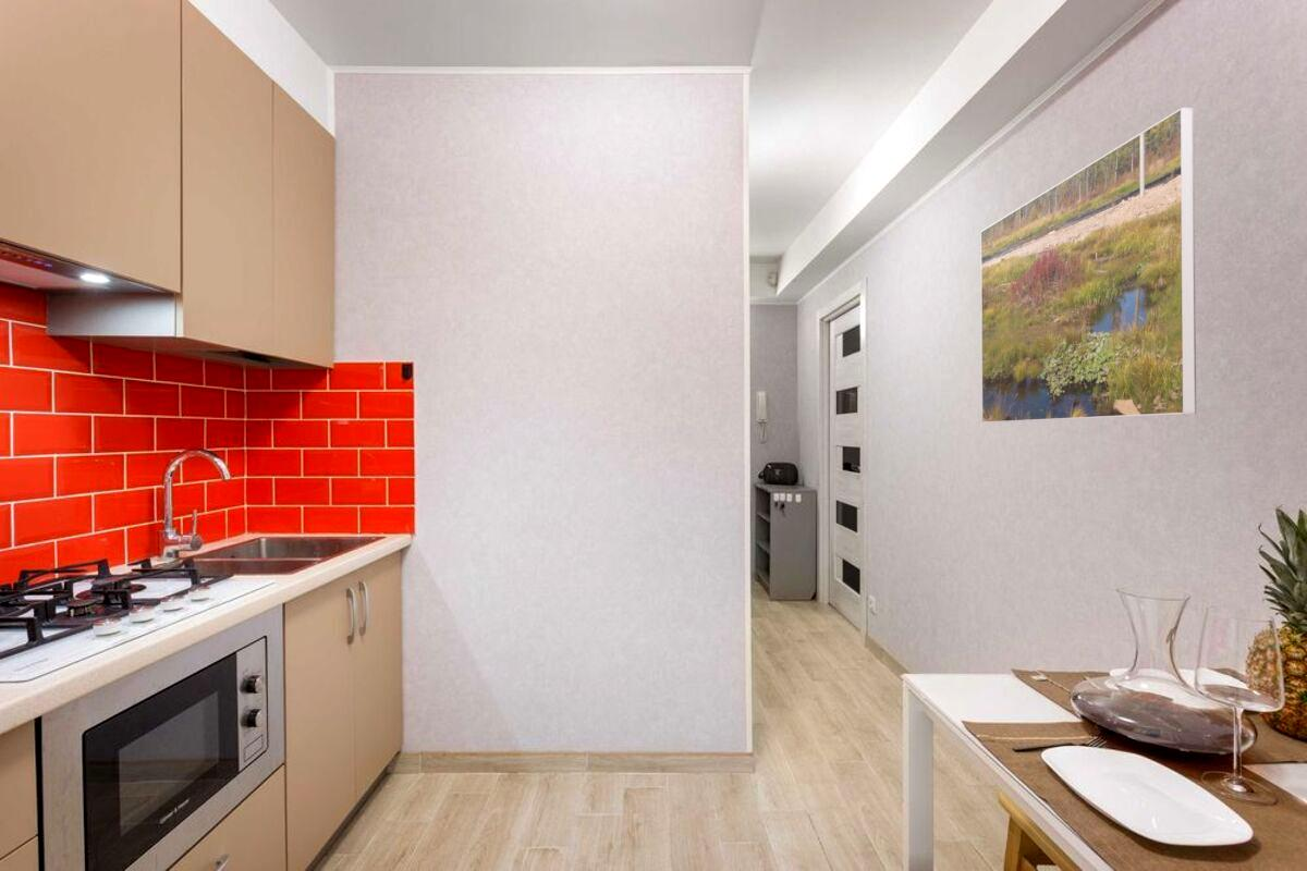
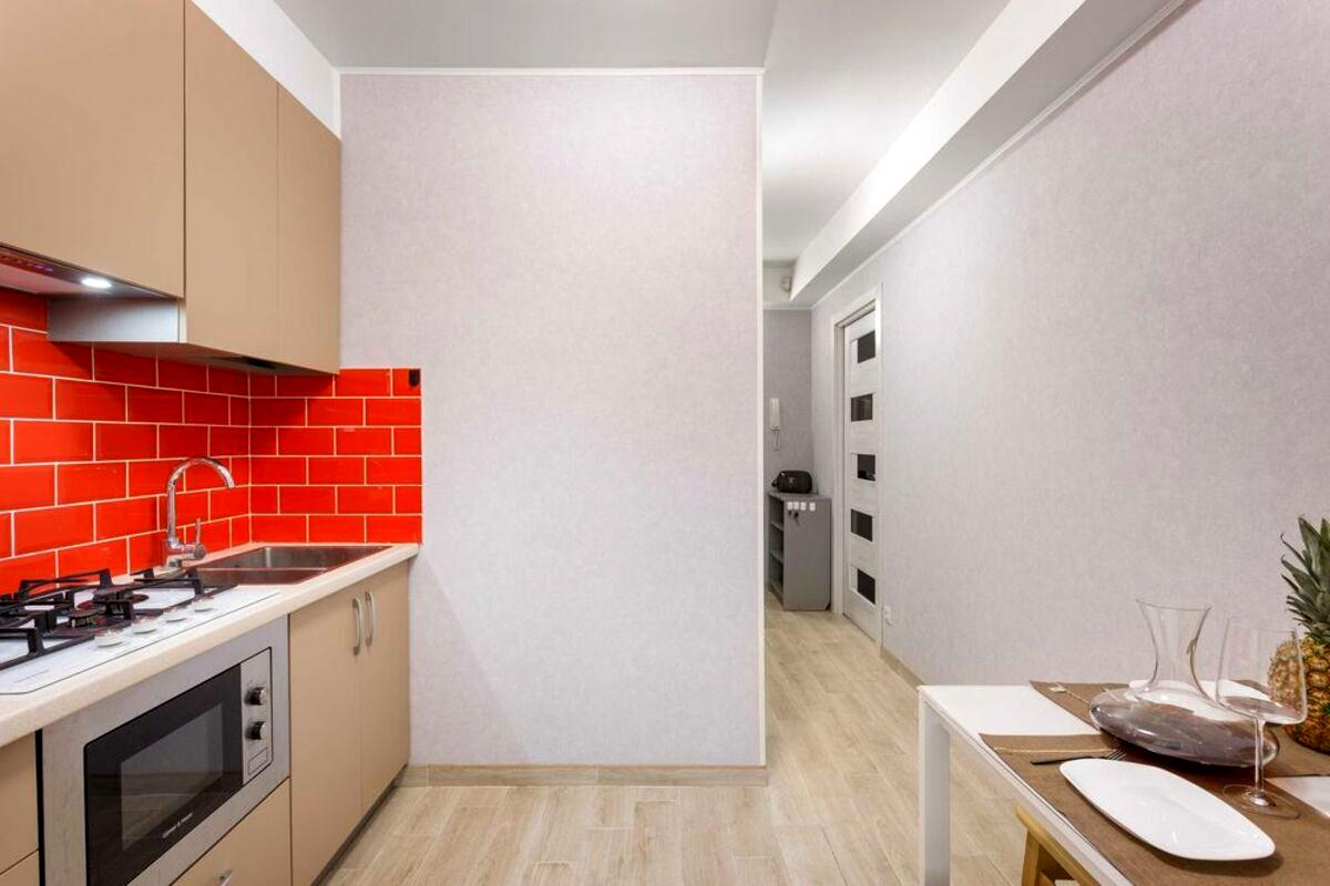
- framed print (1063, 300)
